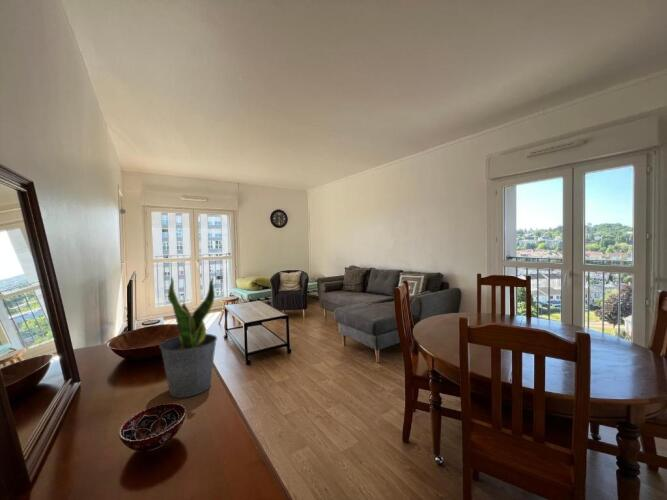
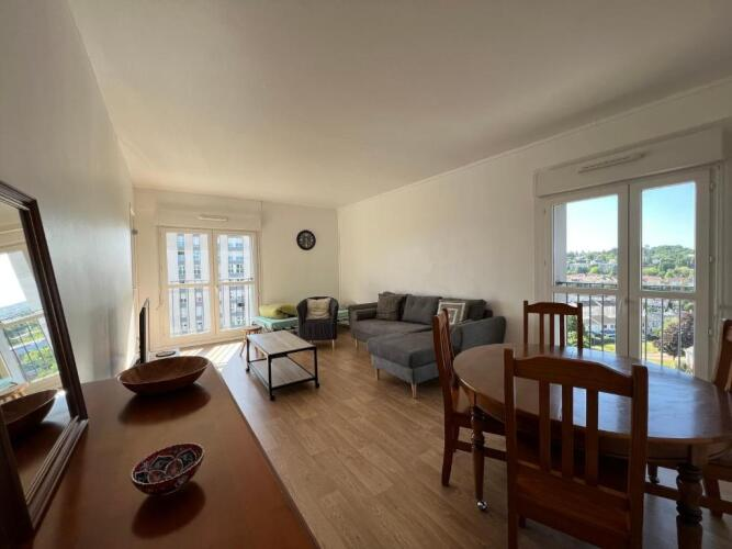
- potted plant (189, 330)
